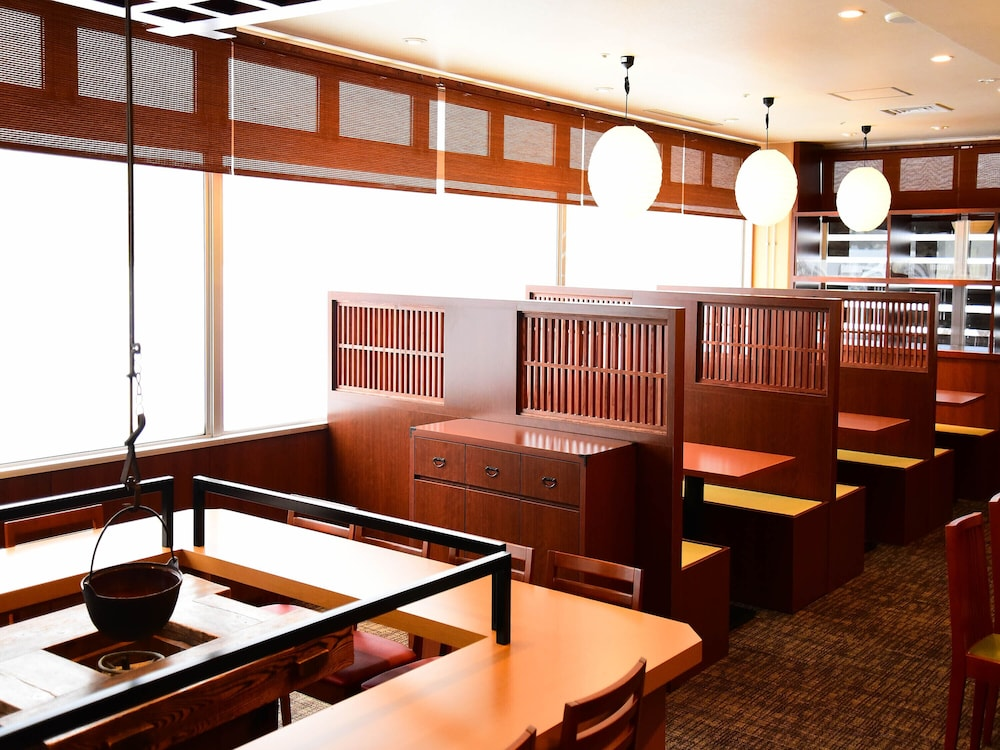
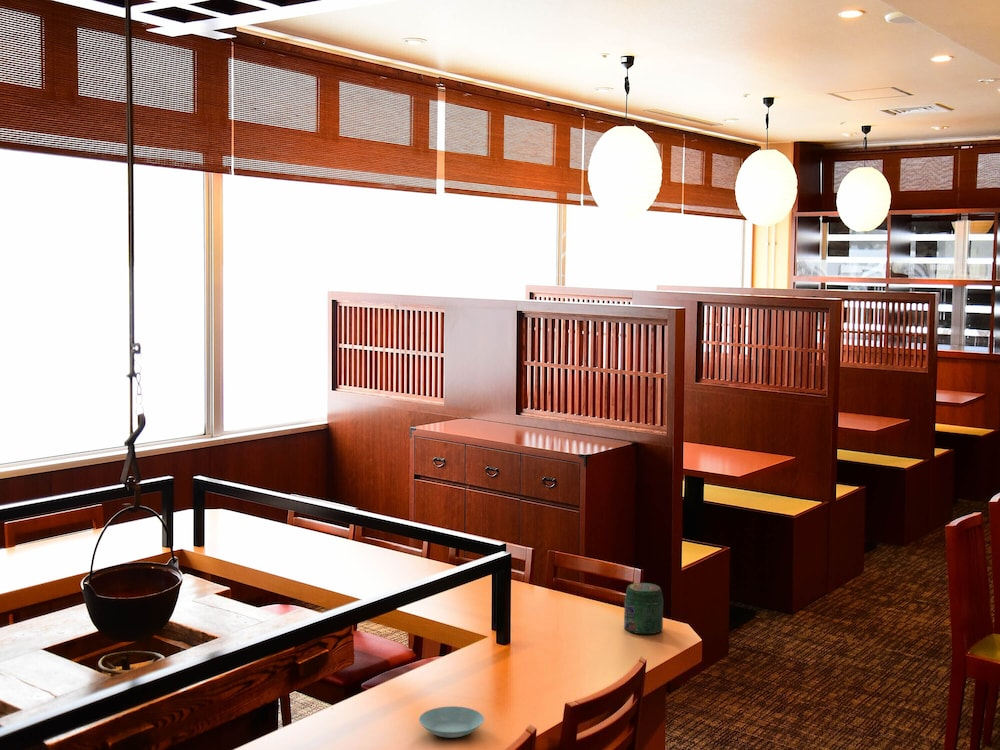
+ saucer (451, 724)
+ jar (643, 607)
